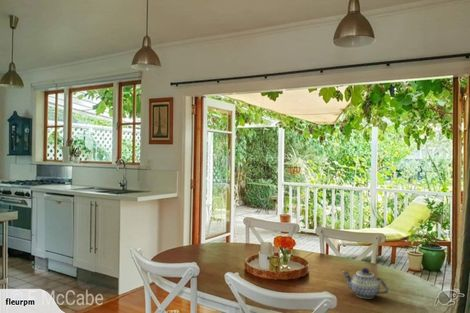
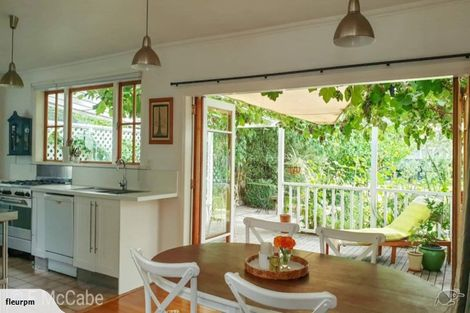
- teapot (364, 281)
